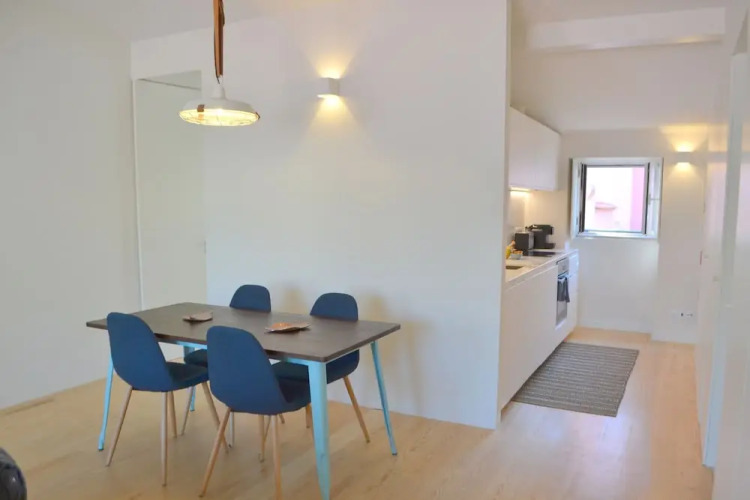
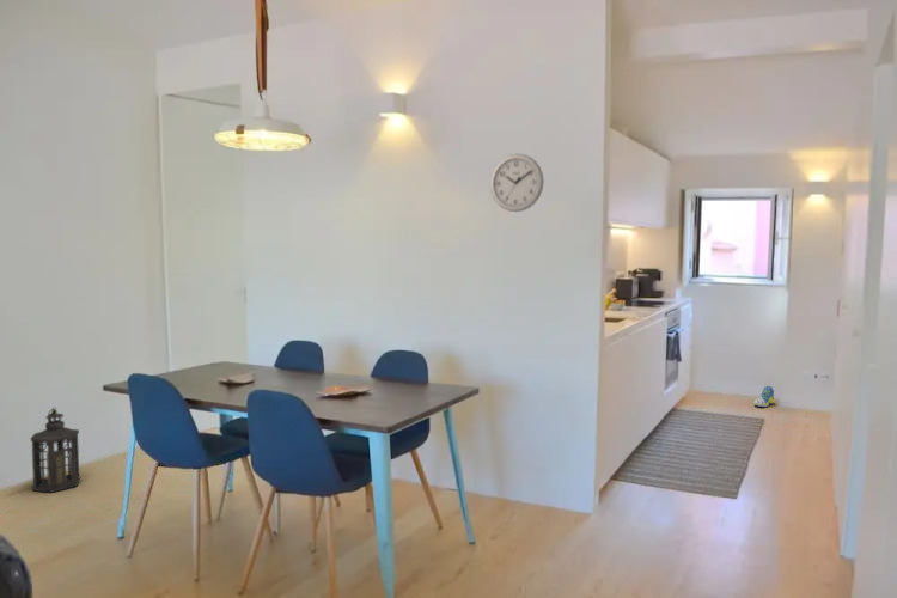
+ sneaker (763, 395)
+ lantern (56, 444)
+ wall clock (515, 182)
